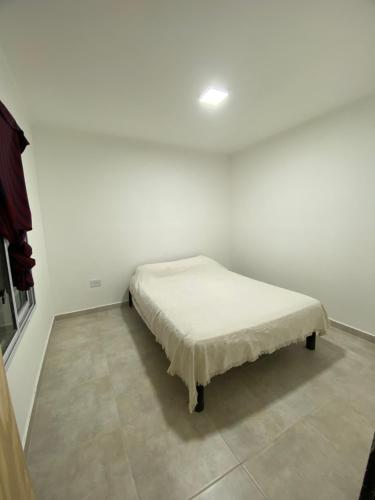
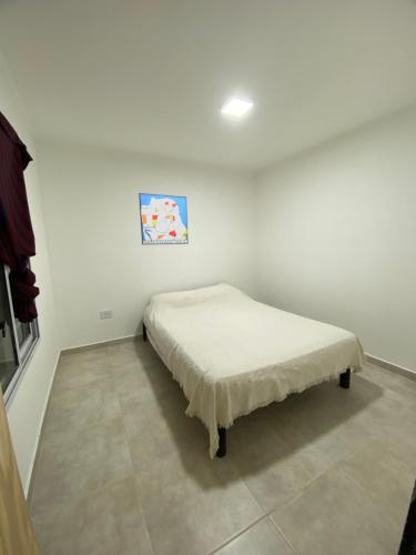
+ wall art (164, 220)
